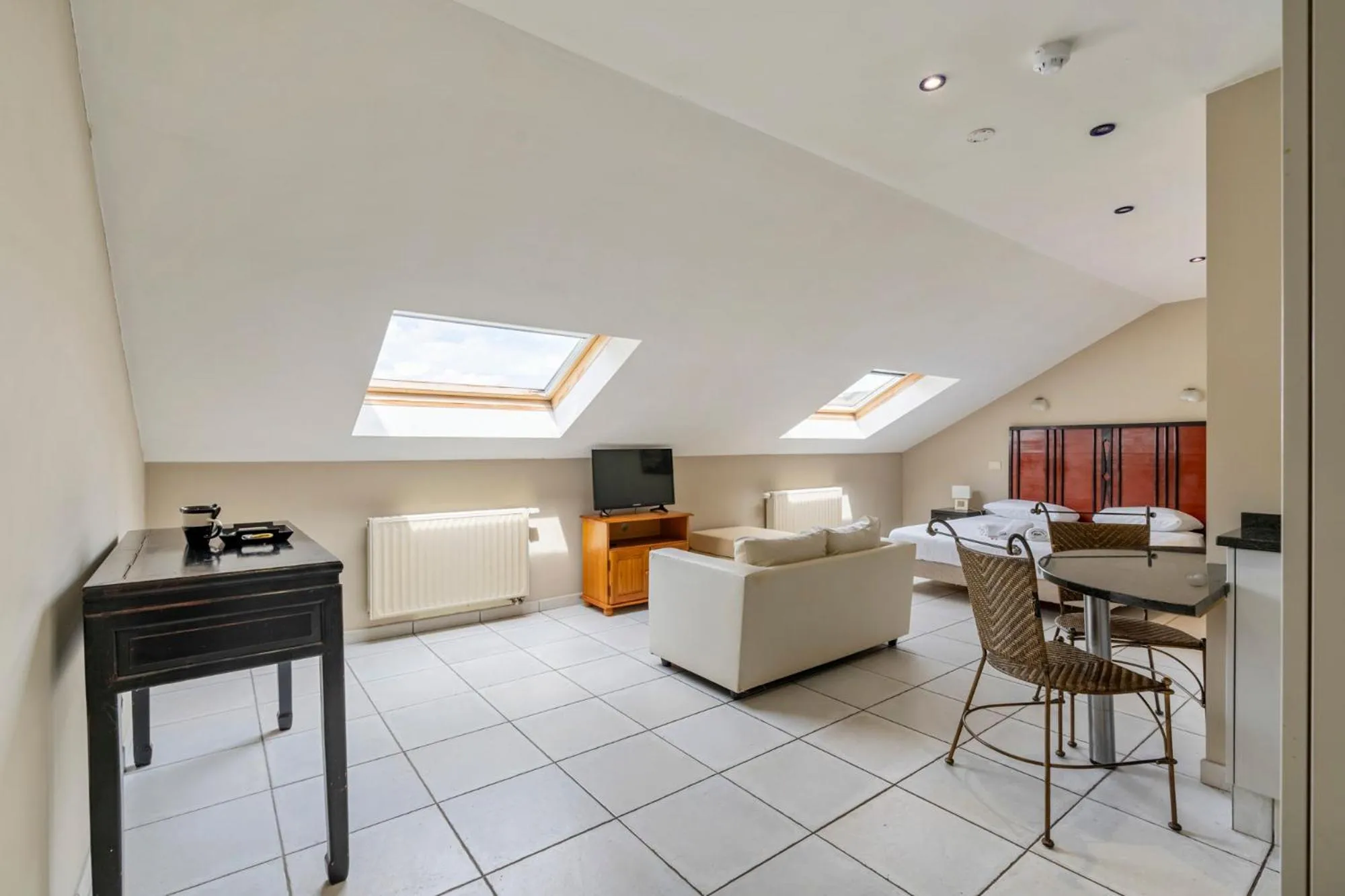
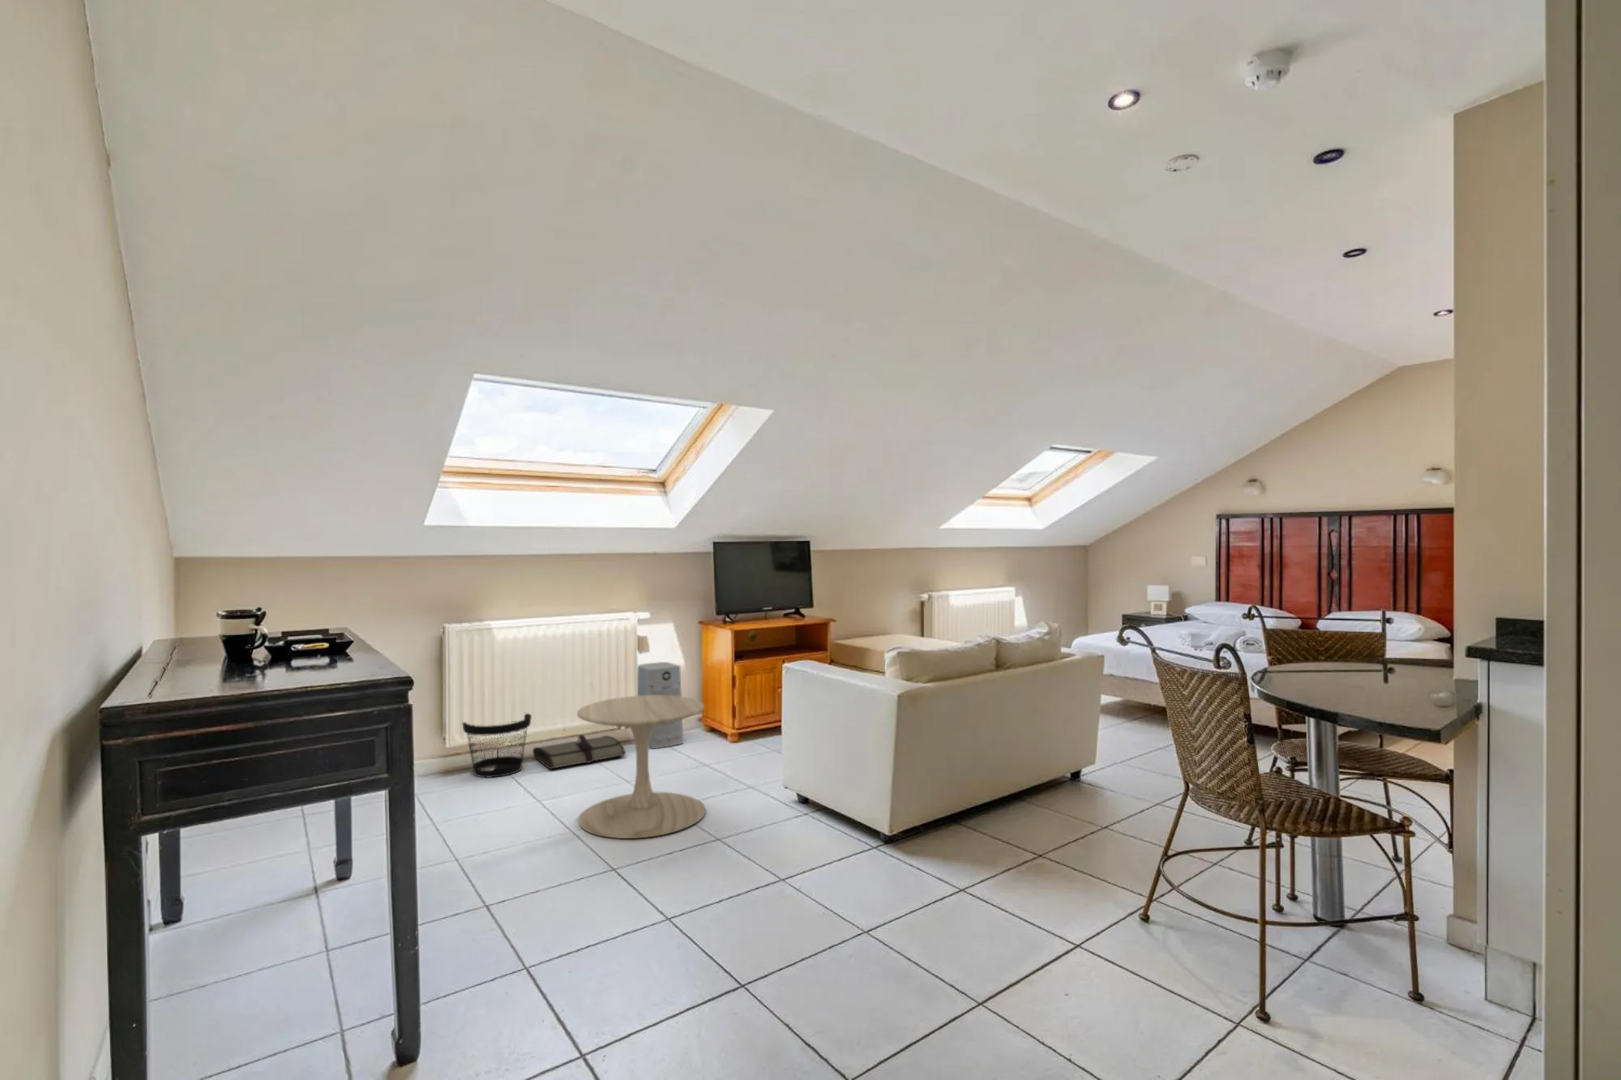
+ tool roll (578, 745)
+ wastebasket (497, 745)
+ side table (642, 761)
+ air purifier (658, 694)
